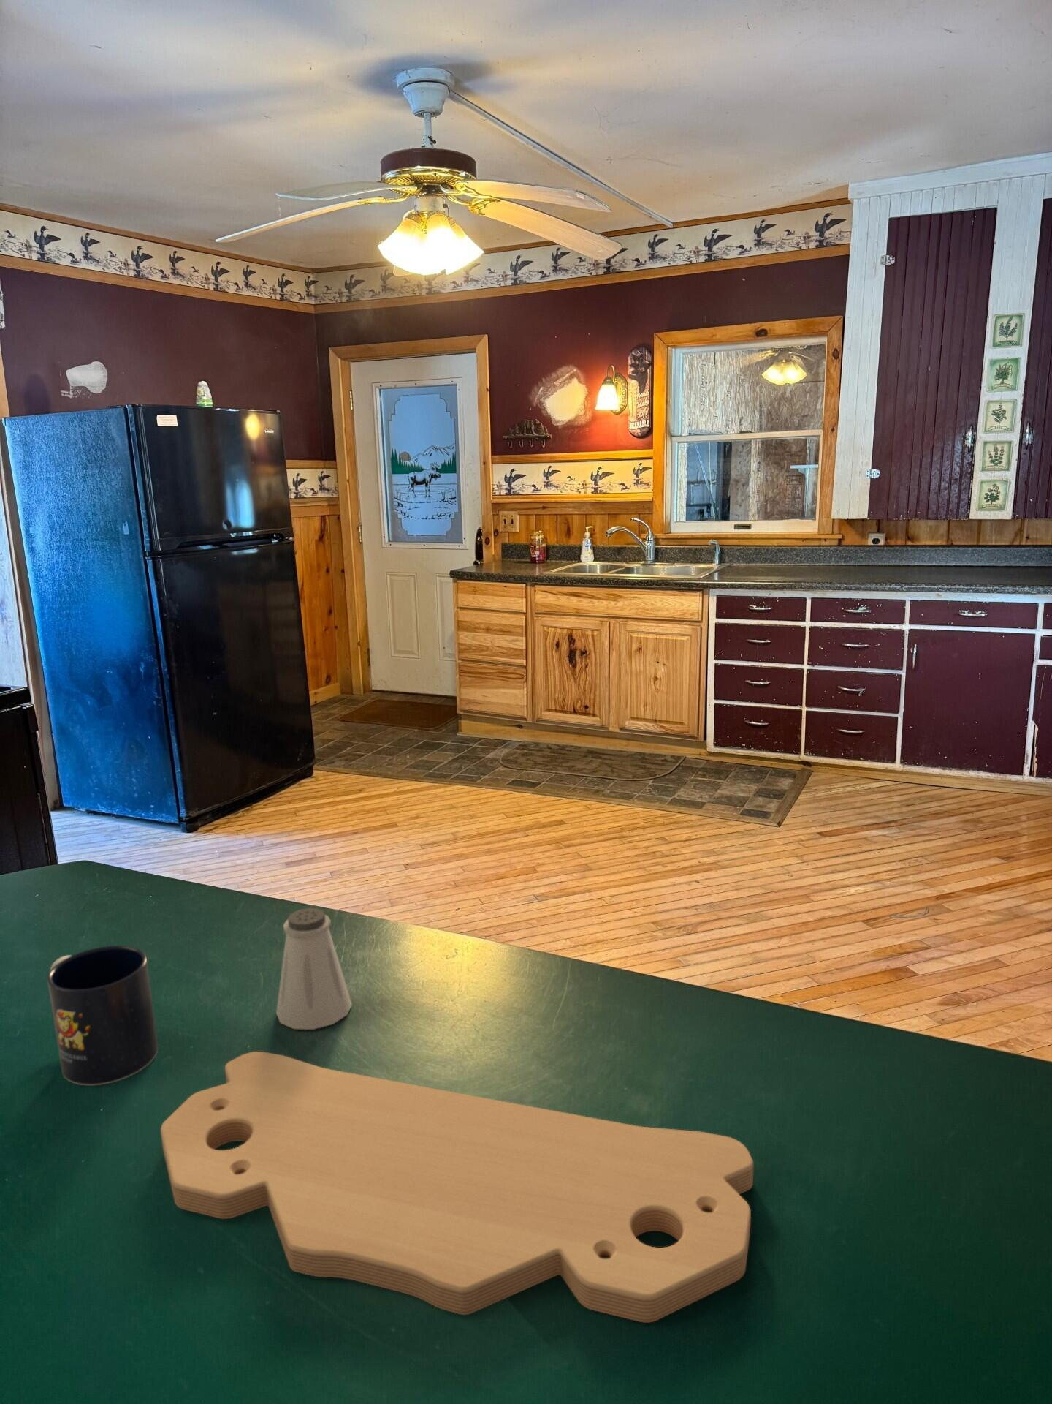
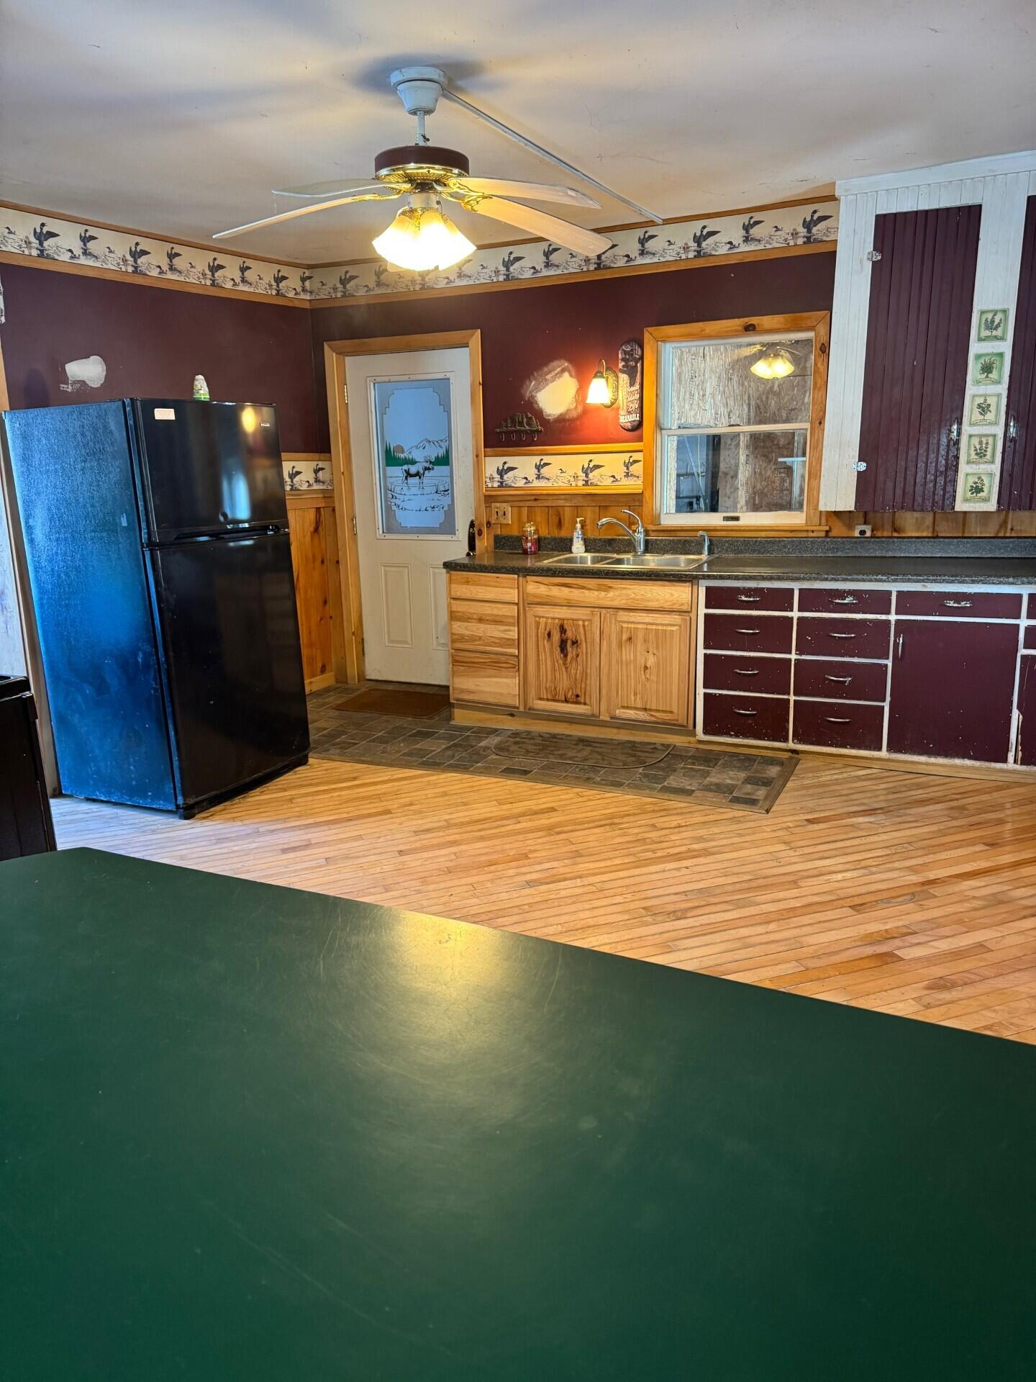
- saltshaker (309, 963)
- cutting board (432, 1180)
- mug (92, 1007)
